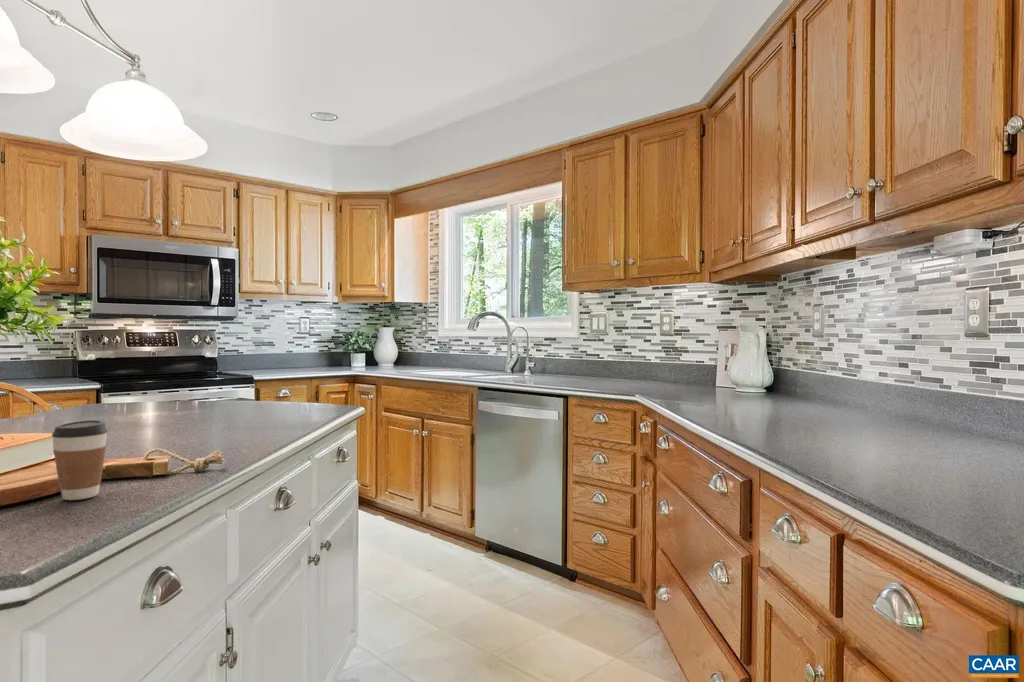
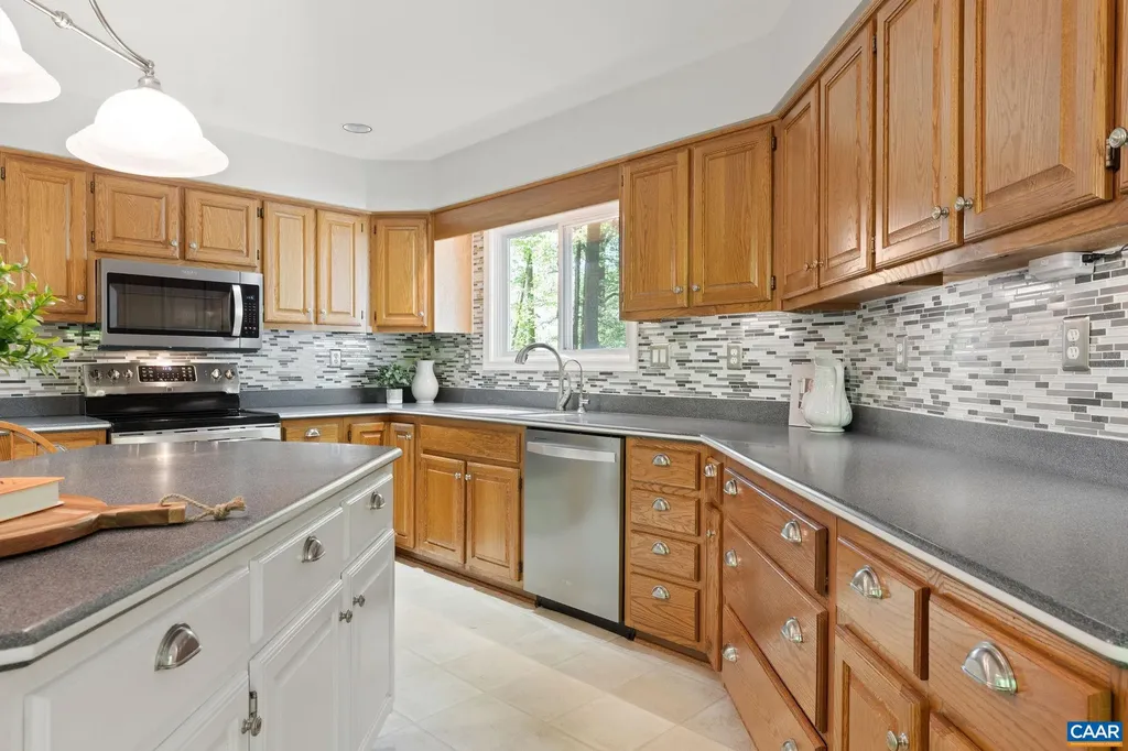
- coffee cup (80, 459)
